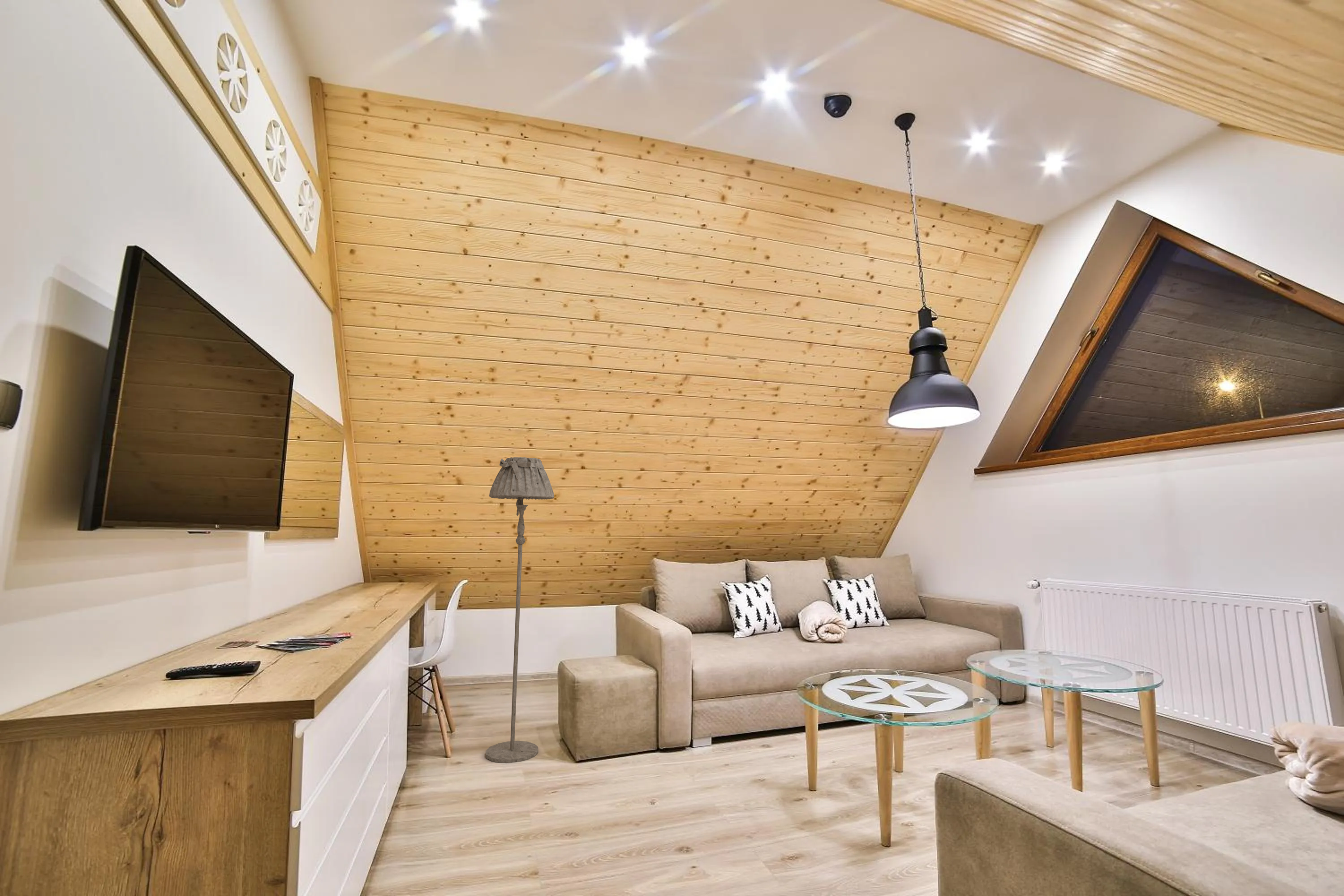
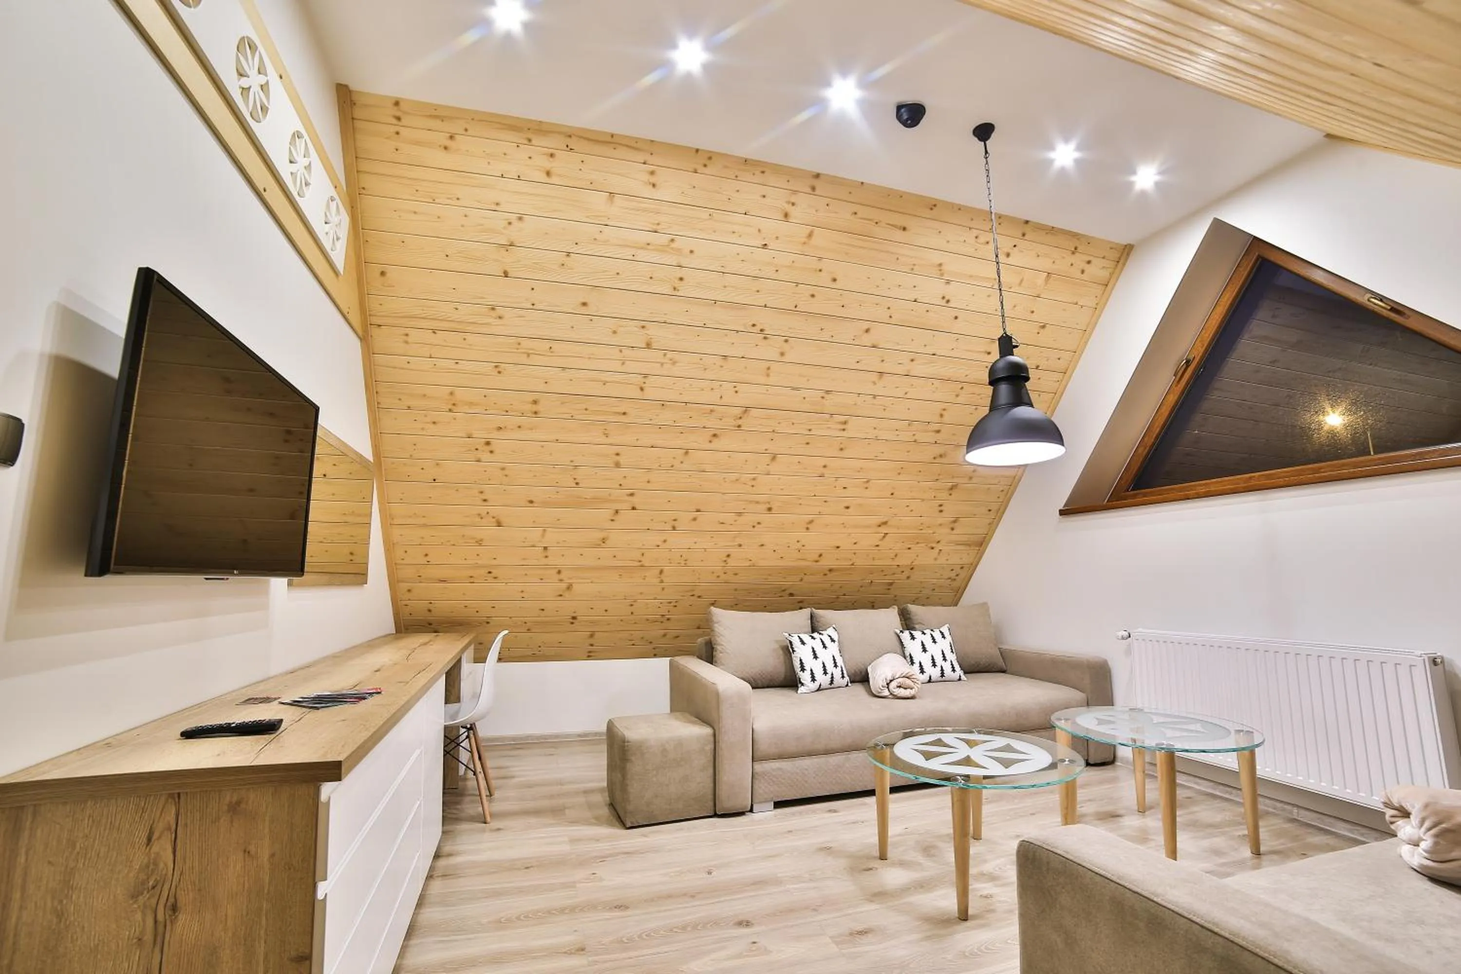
- floor lamp (517, 602)
